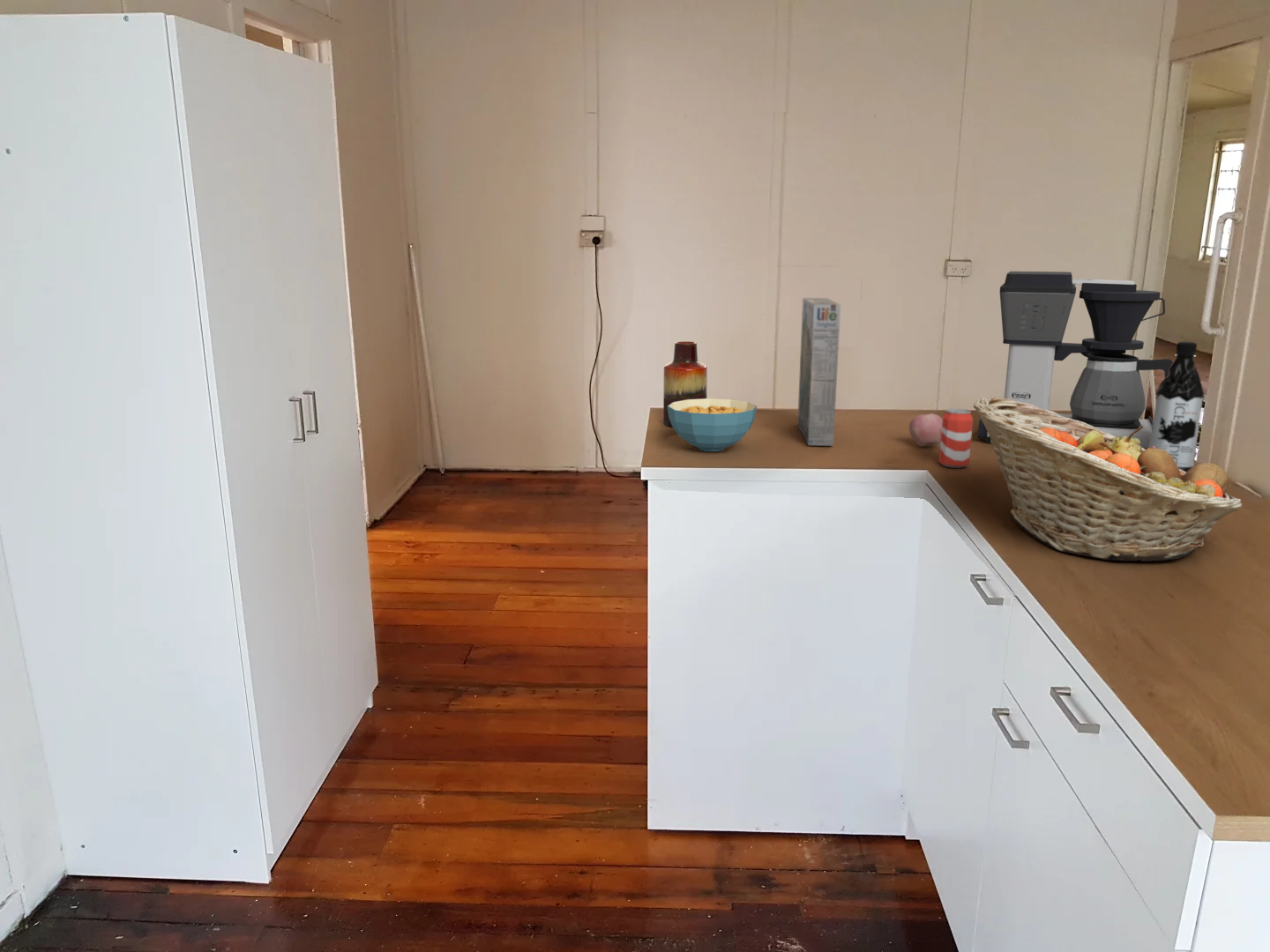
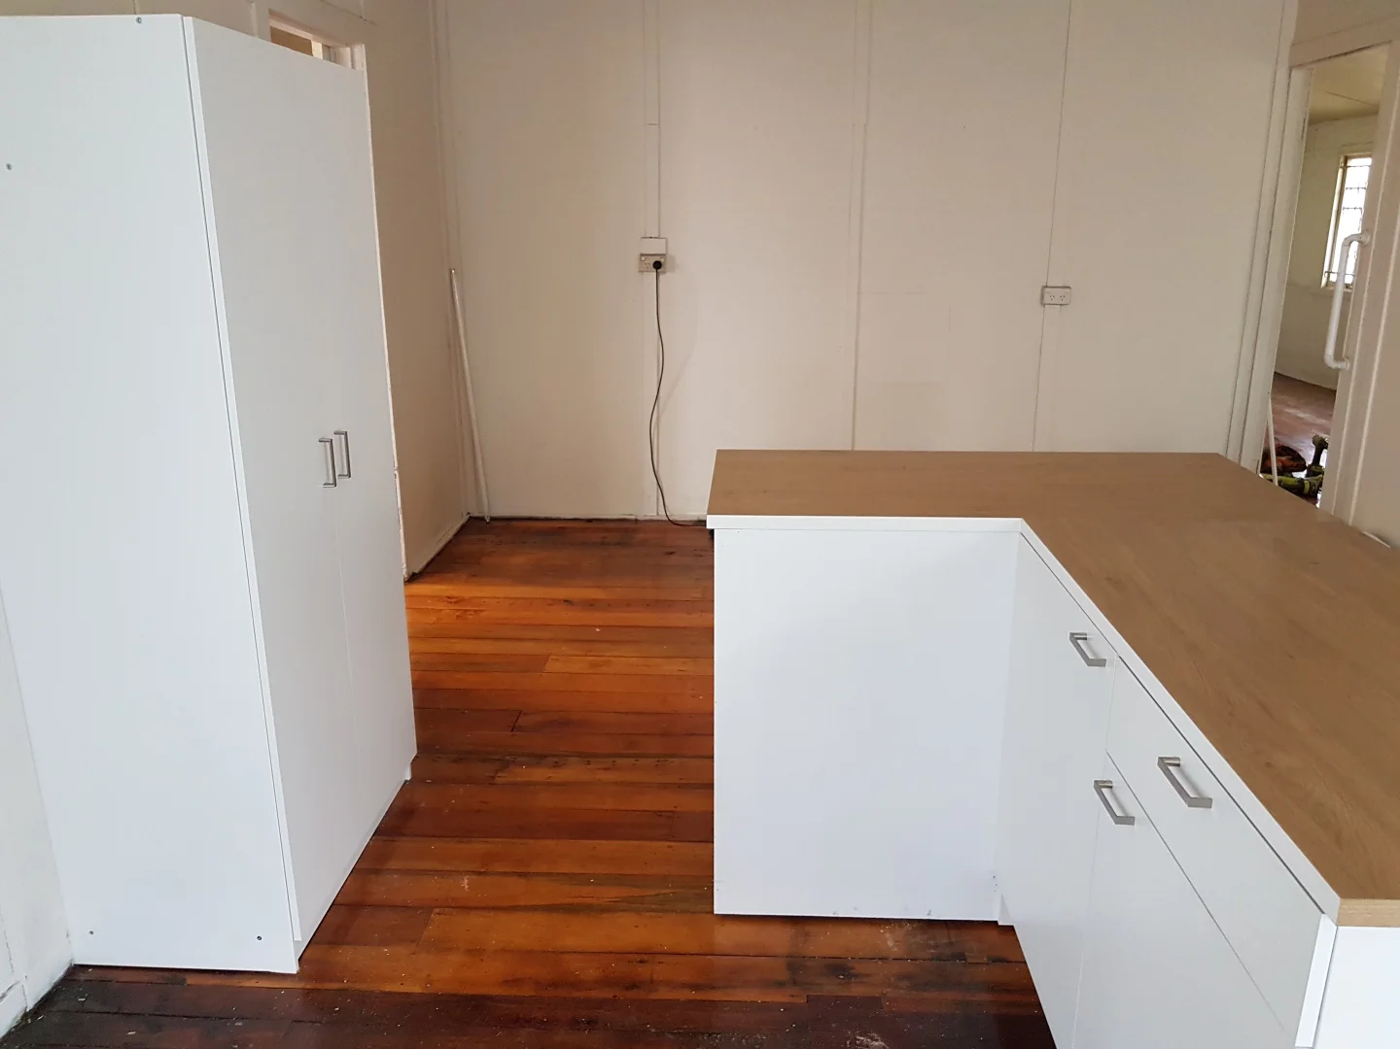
- fruit basket (1094, 470)
- vase (685, 383)
- apple (926, 429)
- cereal box (817, 368)
- water bottle (1177, 408)
- coffee maker (1083, 355)
- cereal bowl (711, 427)
- beverage can (955, 438)
